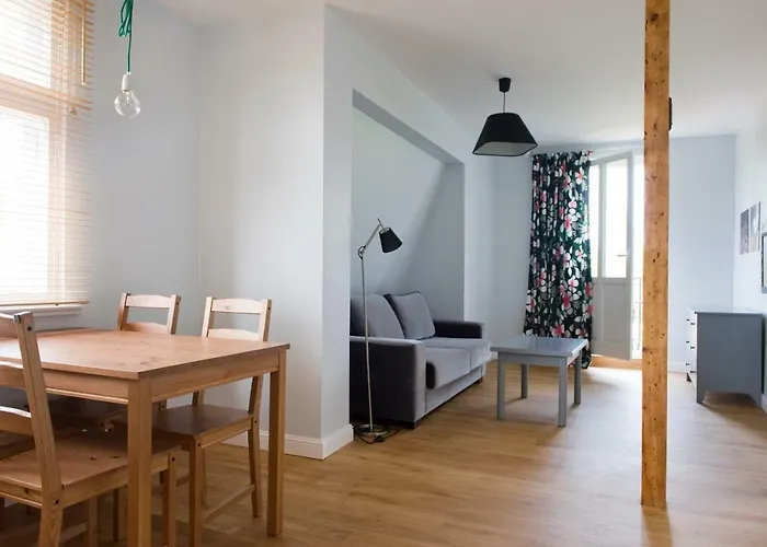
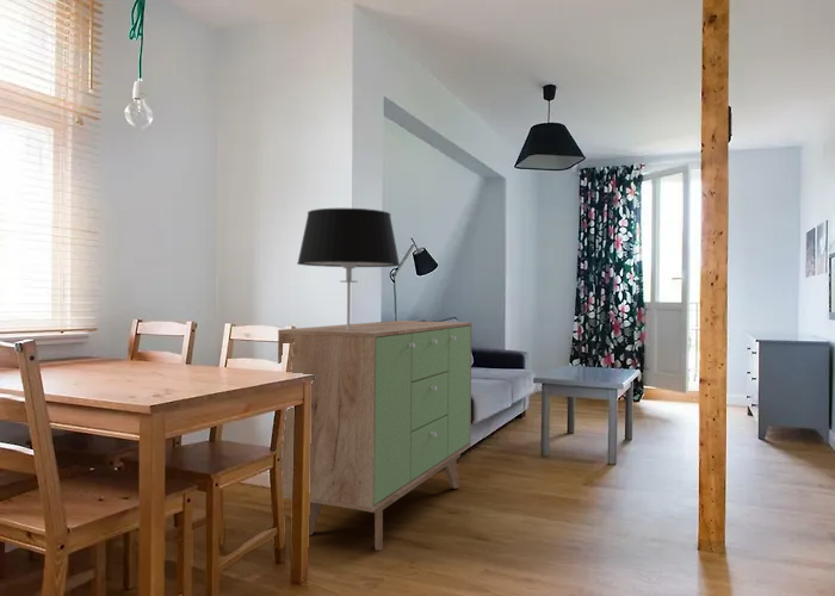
+ table lamp (348, 271)
+ sideboard (390, 416)
